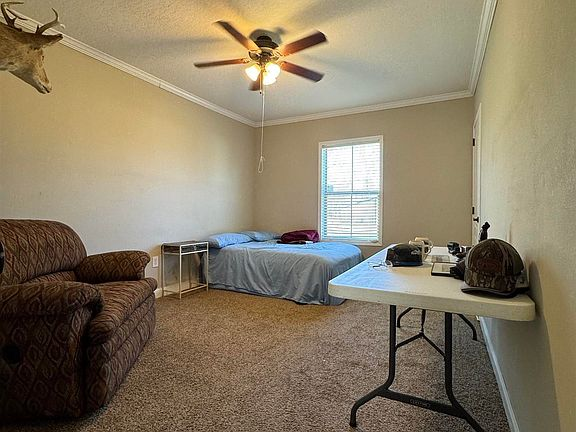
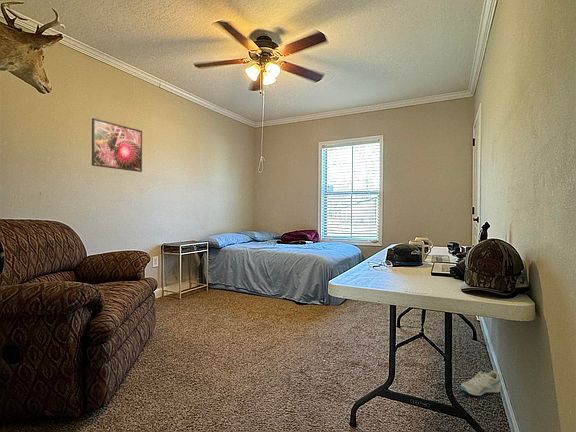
+ sneaker (481, 382)
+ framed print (118, 147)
